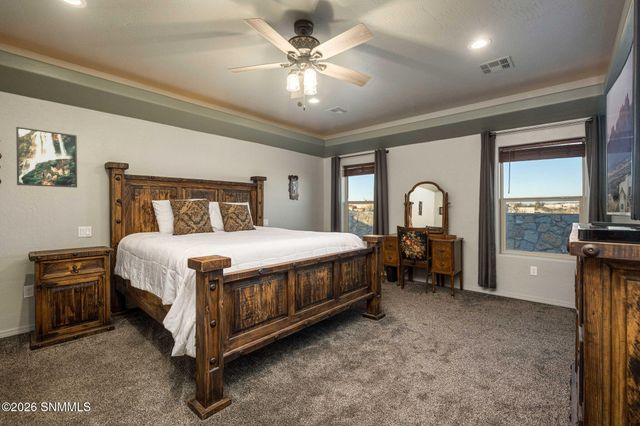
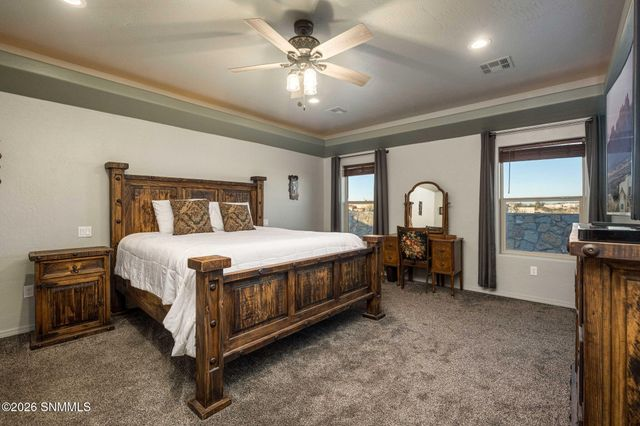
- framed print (48, 158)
